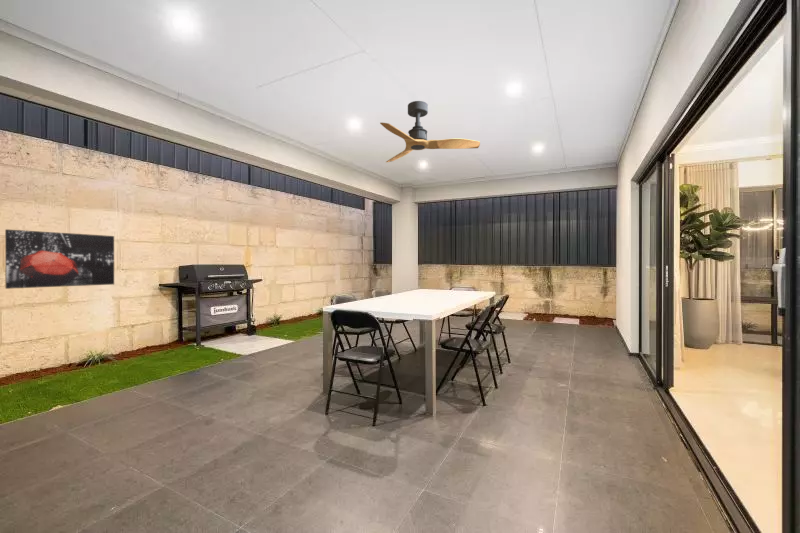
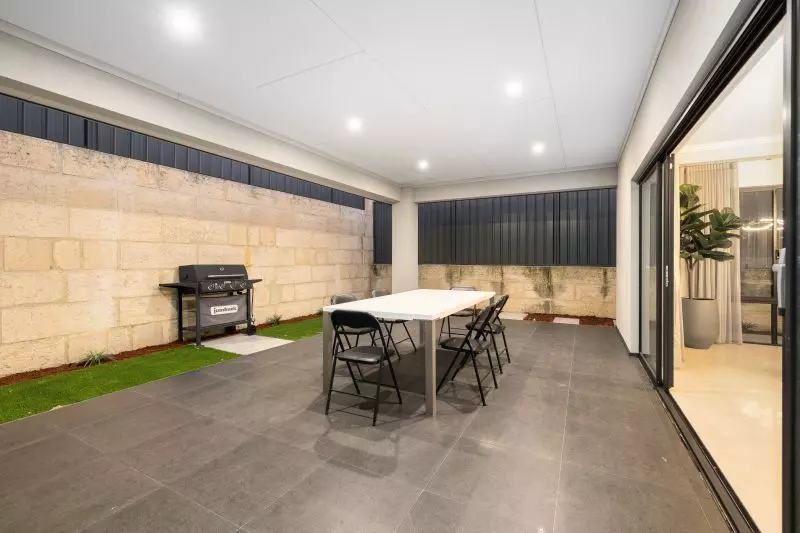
- wall art (65, 259)
- ceiling fan (426, 130)
